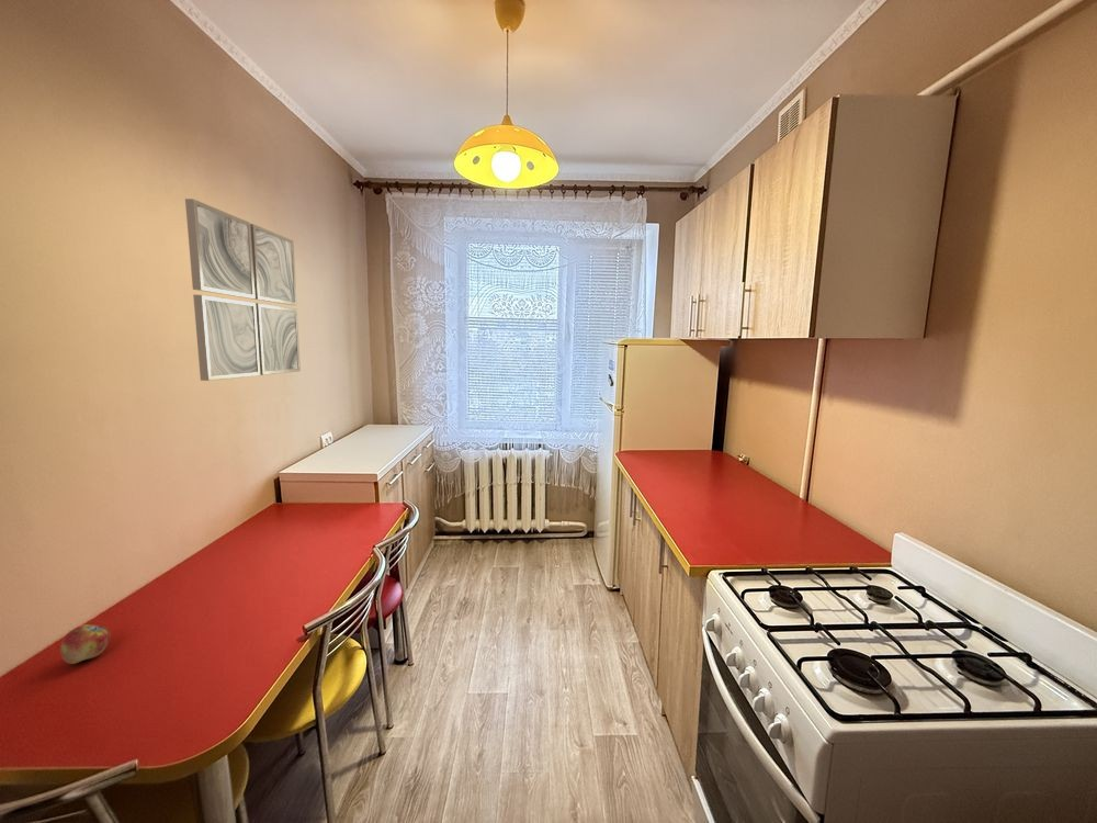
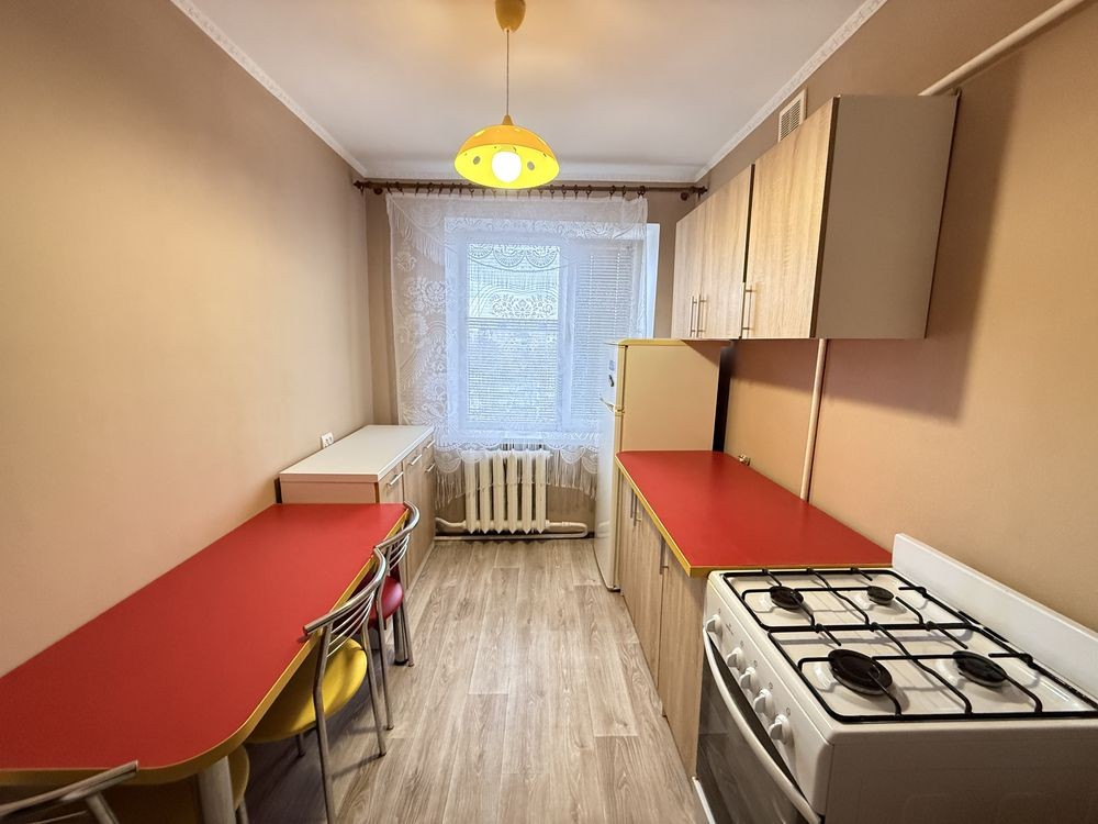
- wall art (252, 298)
- fruit (86, 642)
